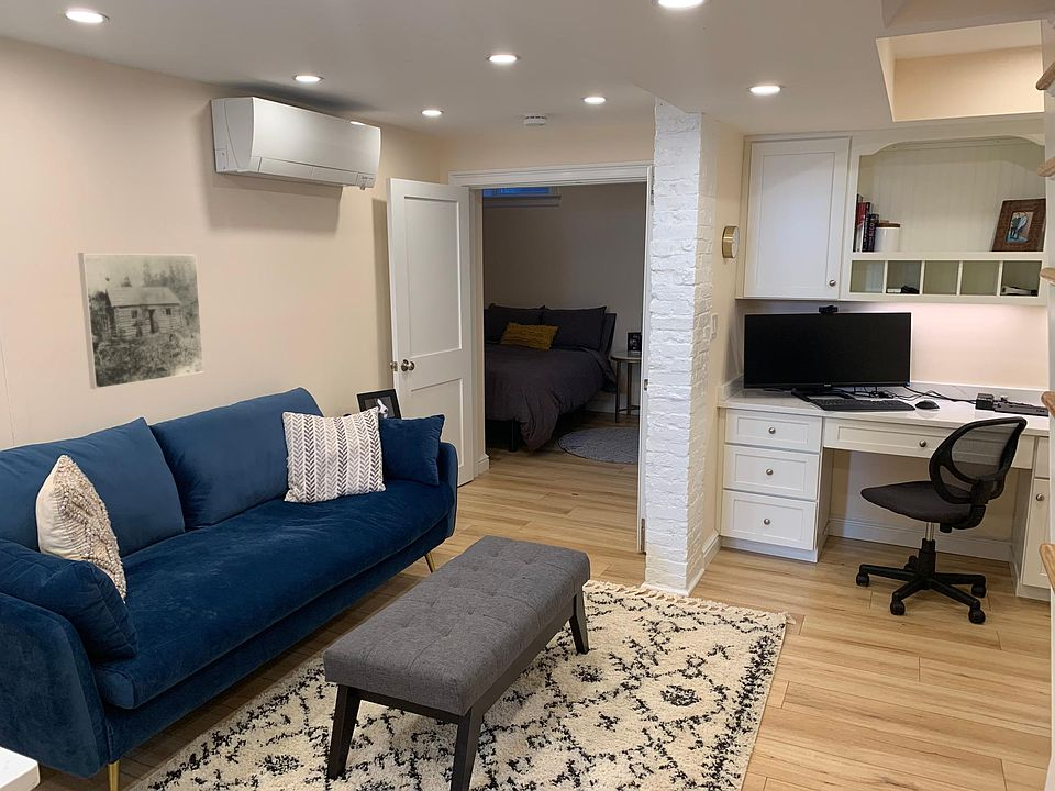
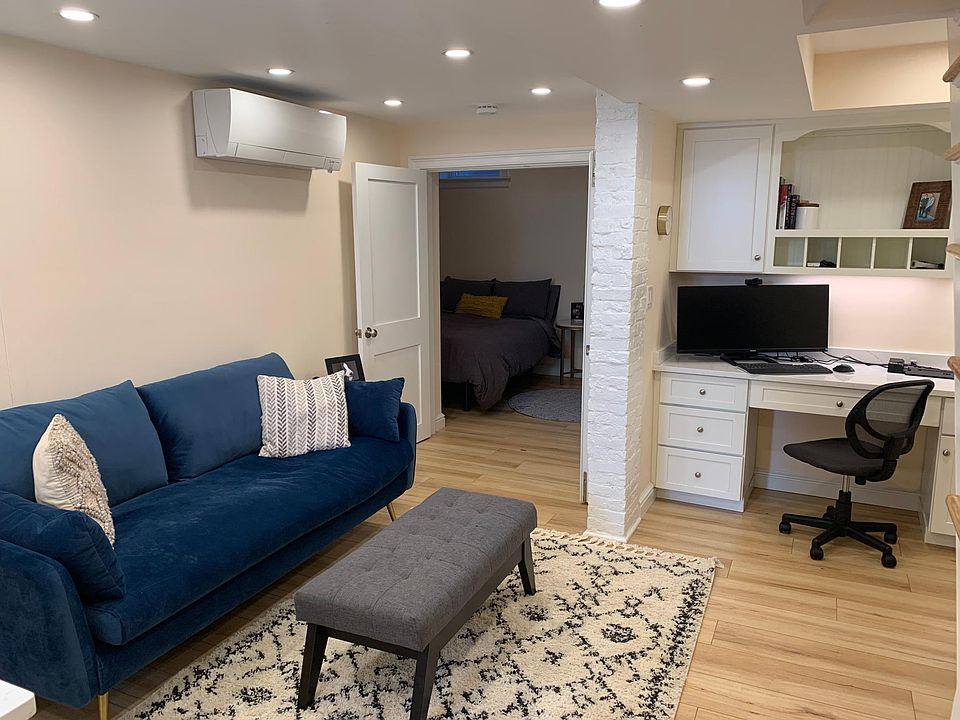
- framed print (146, 317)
